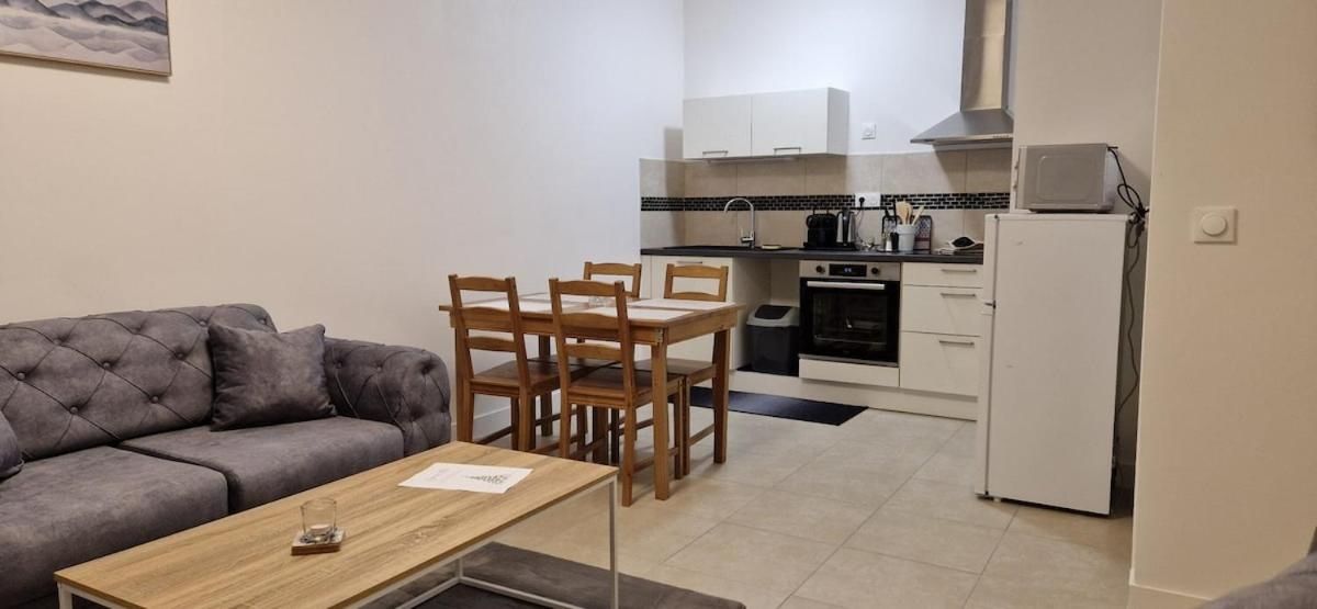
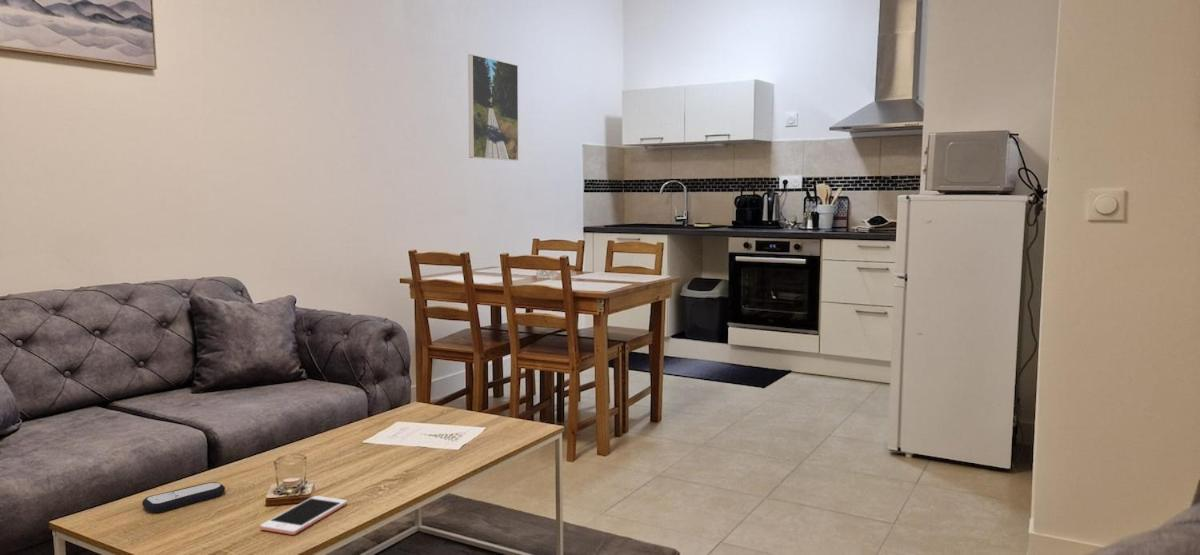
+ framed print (494, 110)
+ cell phone (305, 514)
+ remote control (185, 496)
